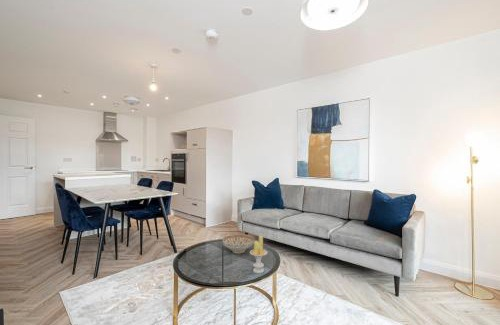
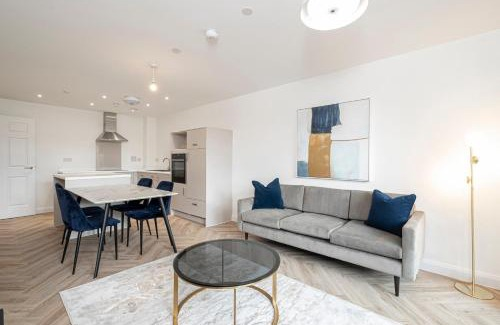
- candle (258, 253)
- decorative bowl (238, 245)
